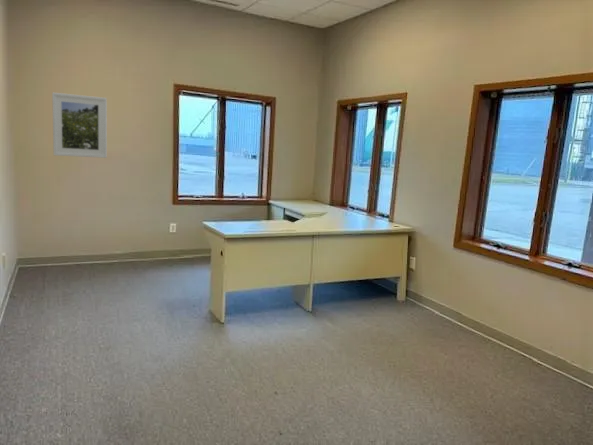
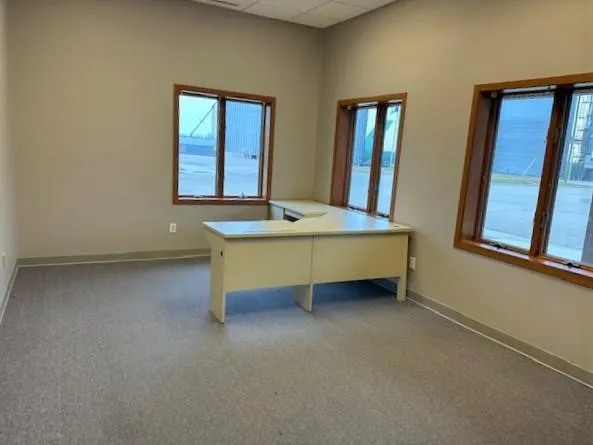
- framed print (80, 126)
